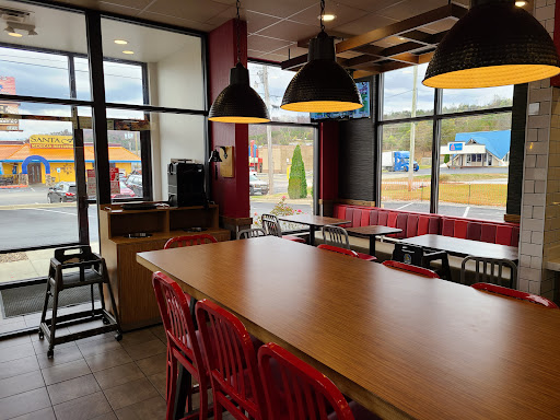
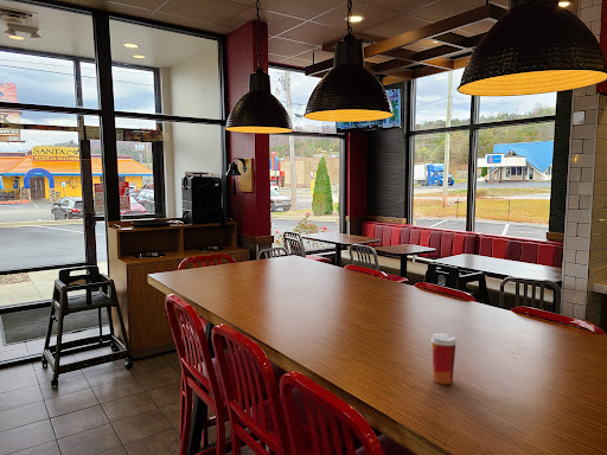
+ paper cup (442, 358)
